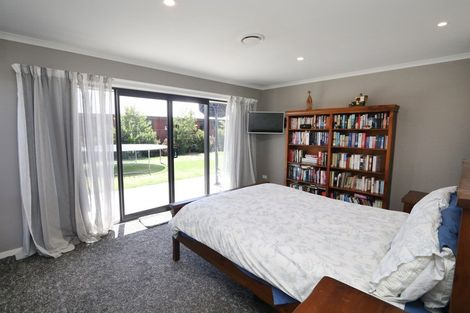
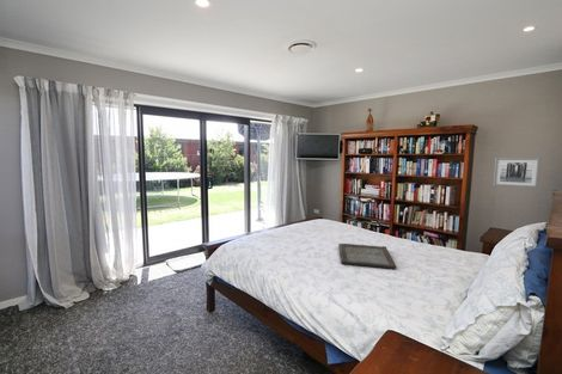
+ wall art (515, 172)
+ serving tray (364, 253)
